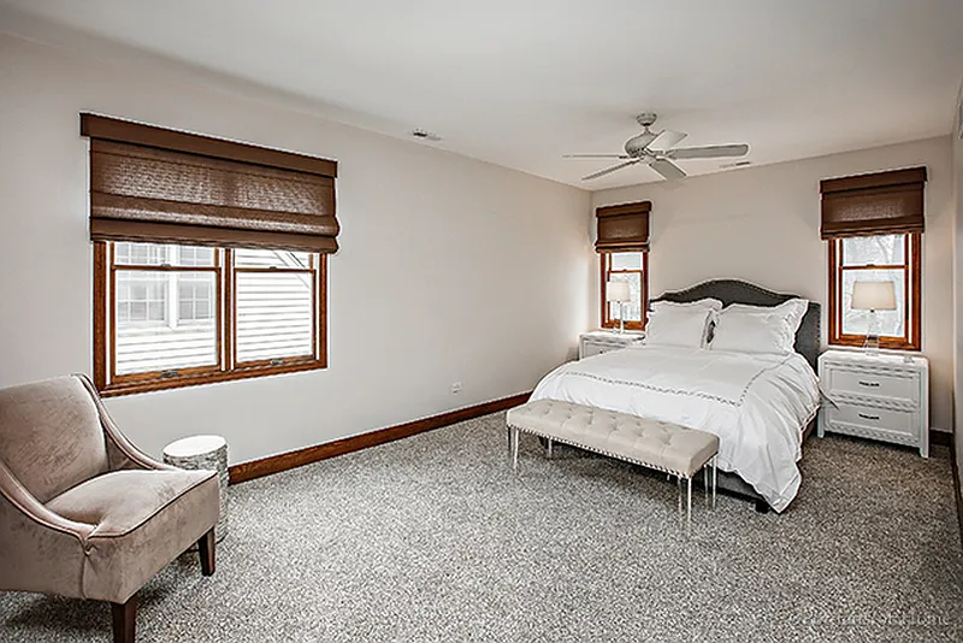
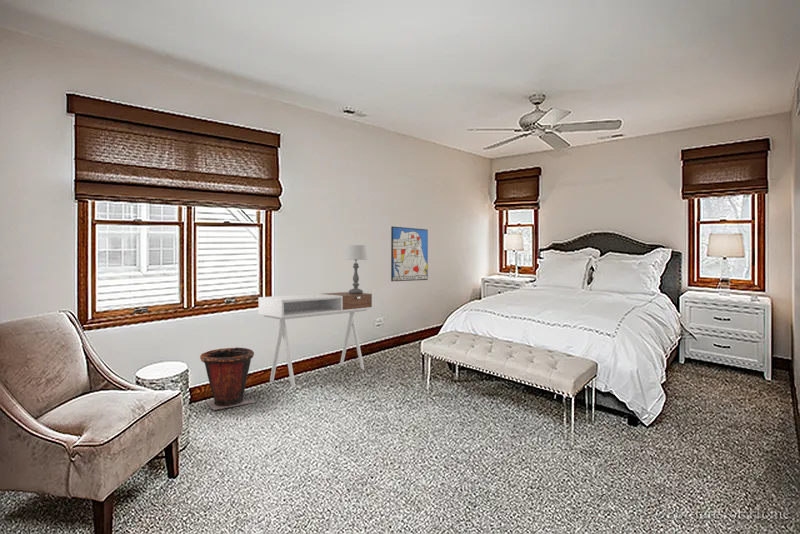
+ table lamp (355, 269)
+ waste bin (229, 375)
+ desk (319, 315)
+ wall art (410, 254)
